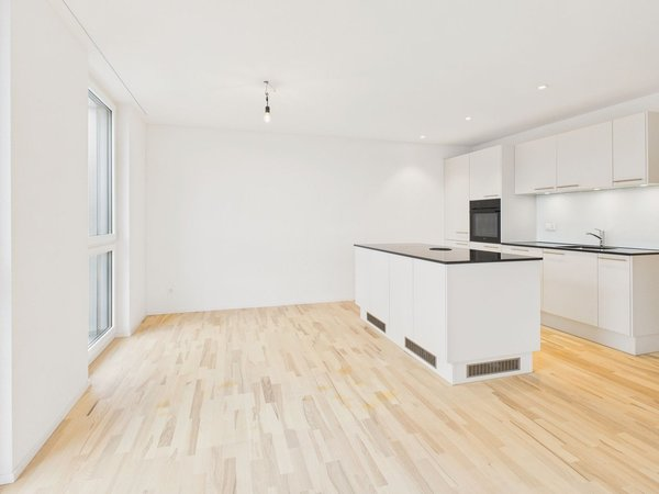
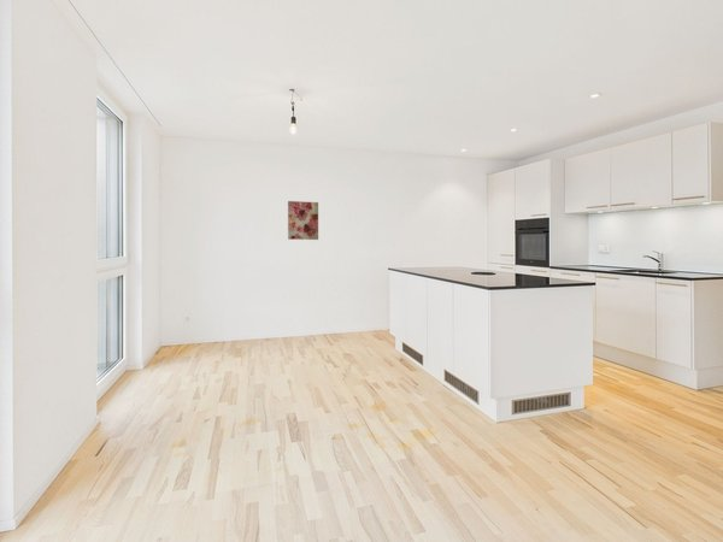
+ wall art (302, 220)
